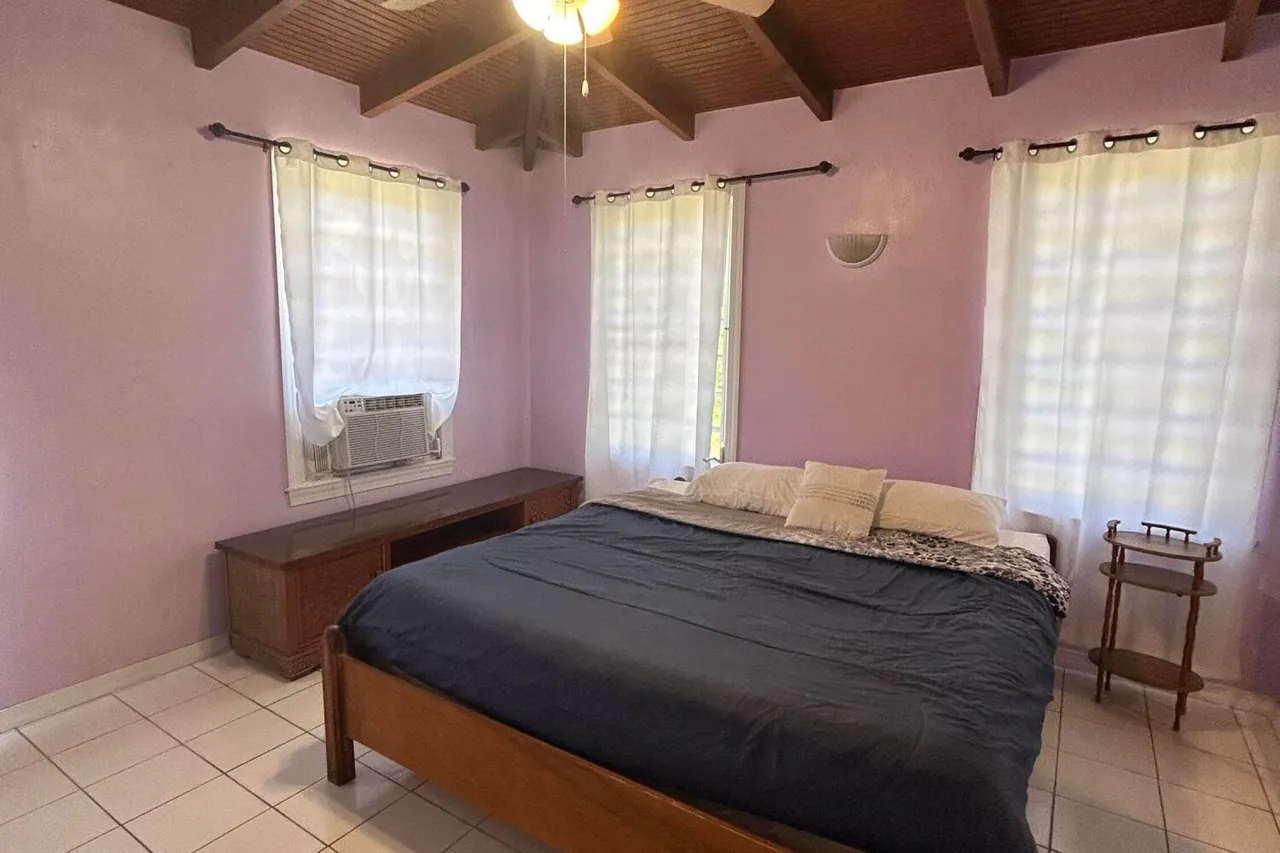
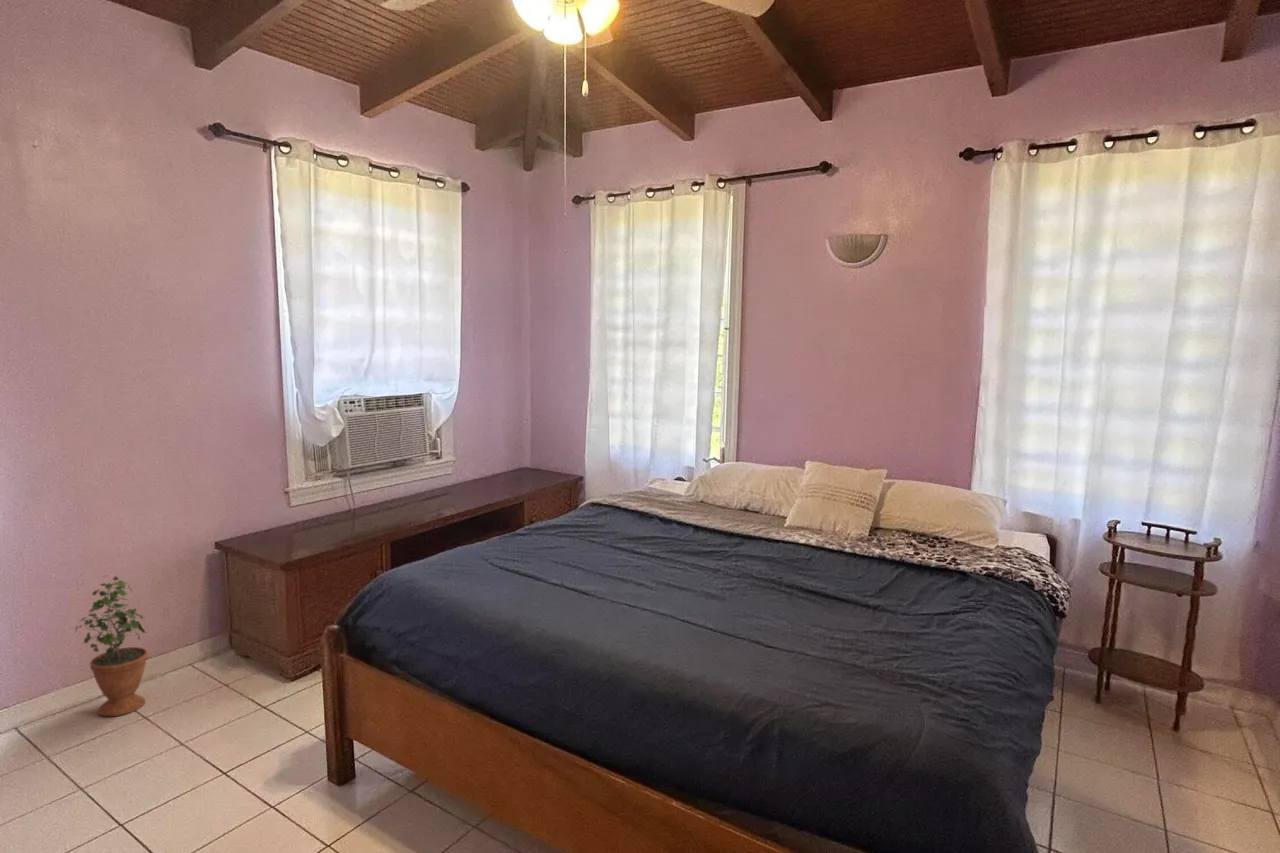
+ potted plant (111, 643)
